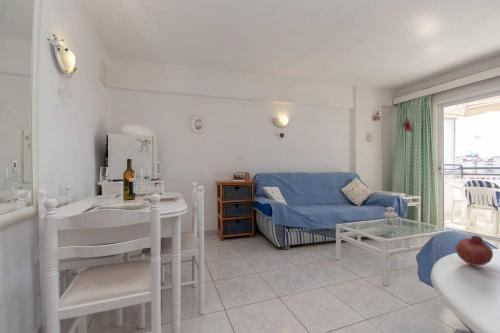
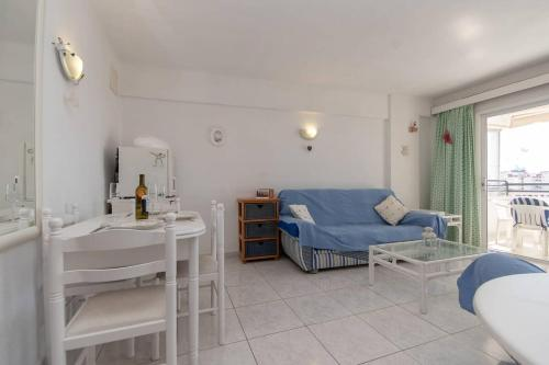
- fruit (473, 249)
